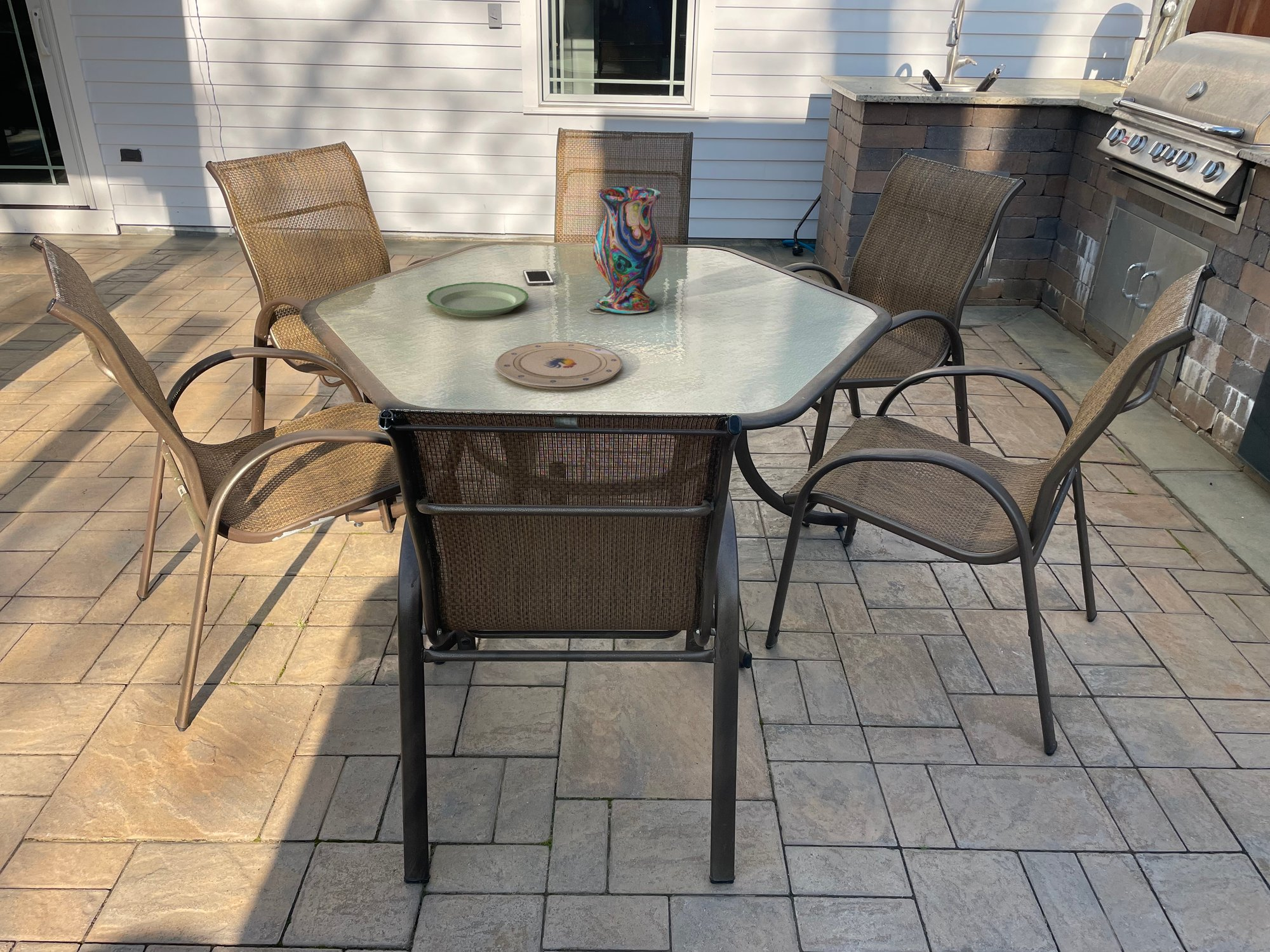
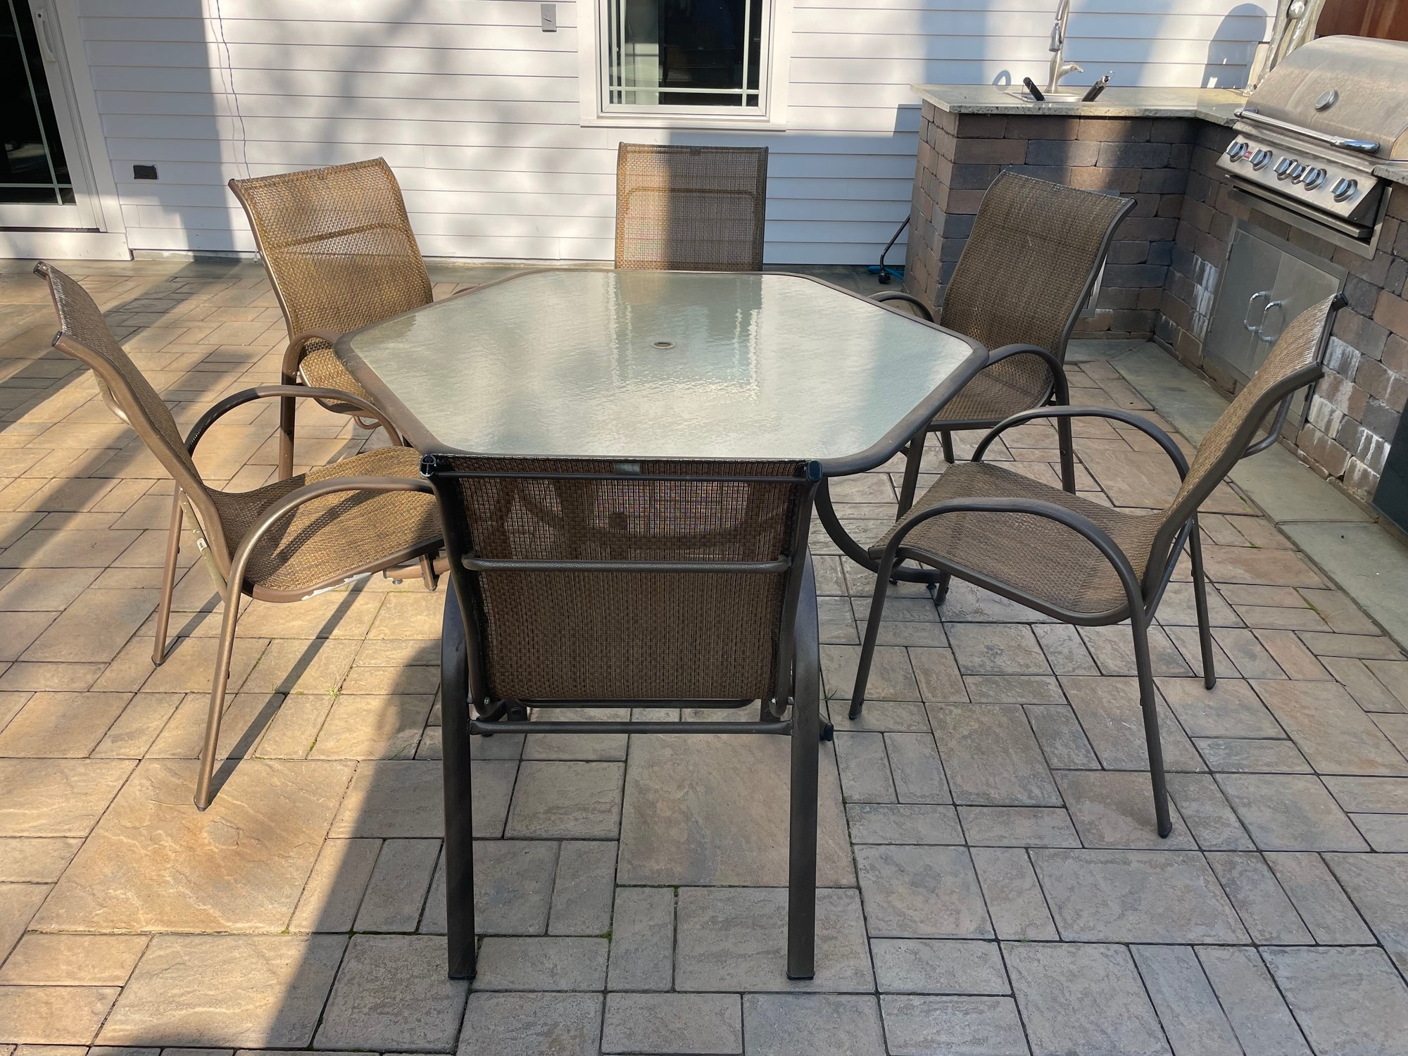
- cell phone (538, 277)
- plate (478, 301)
- vase (627, 250)
- plate (559, 366)
